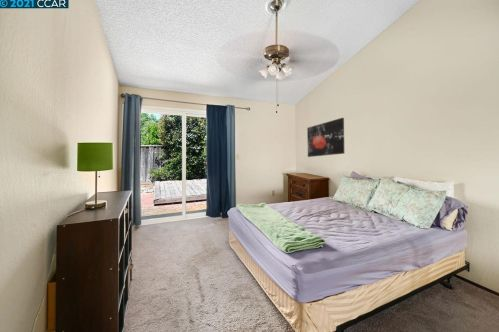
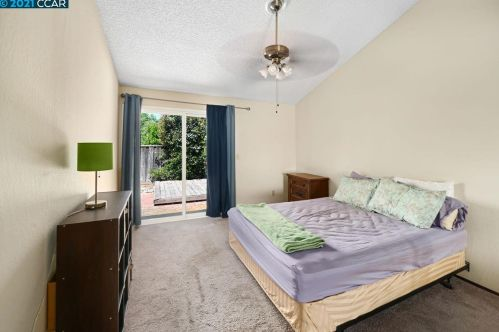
- wall art (324, 139)
